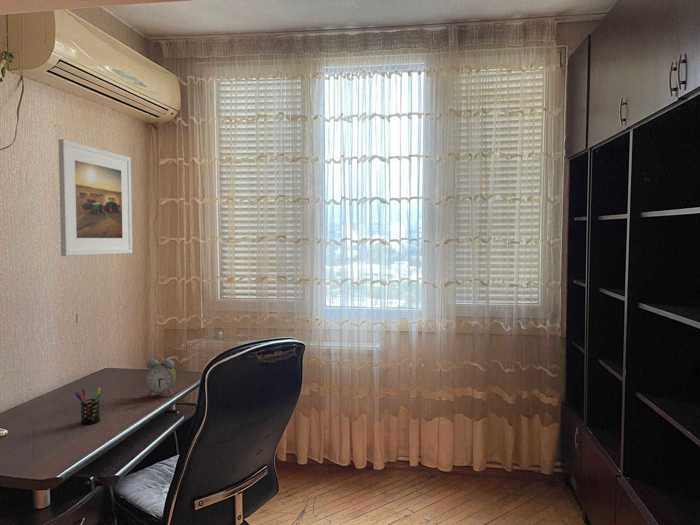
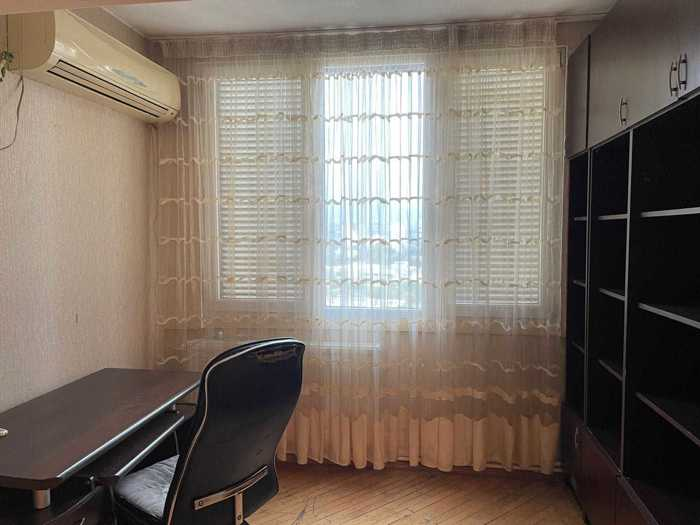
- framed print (99, 202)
- alarm clock (161, 376)
- pen holder (91, 404)
